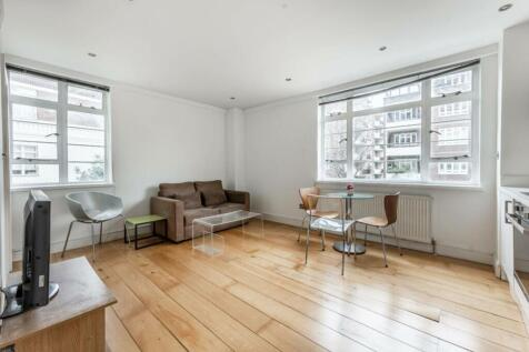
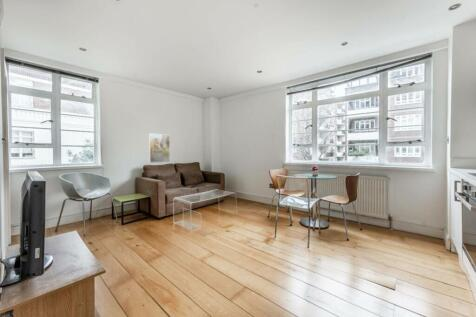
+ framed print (159, 148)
